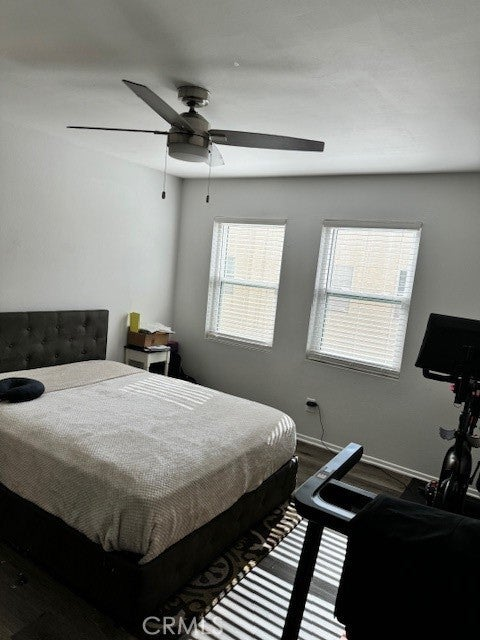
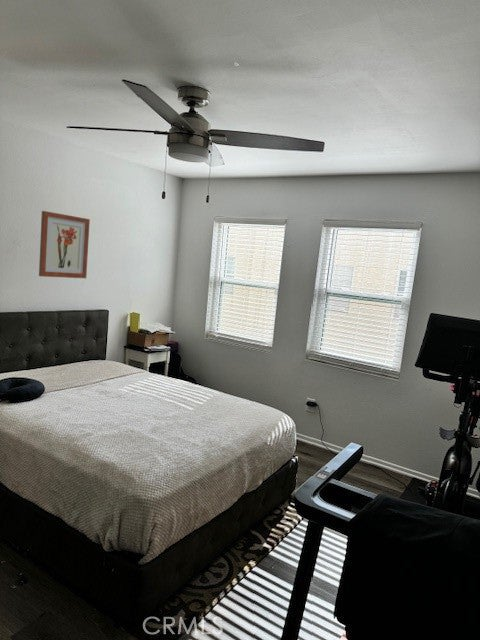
+ wall art (65, 246)
